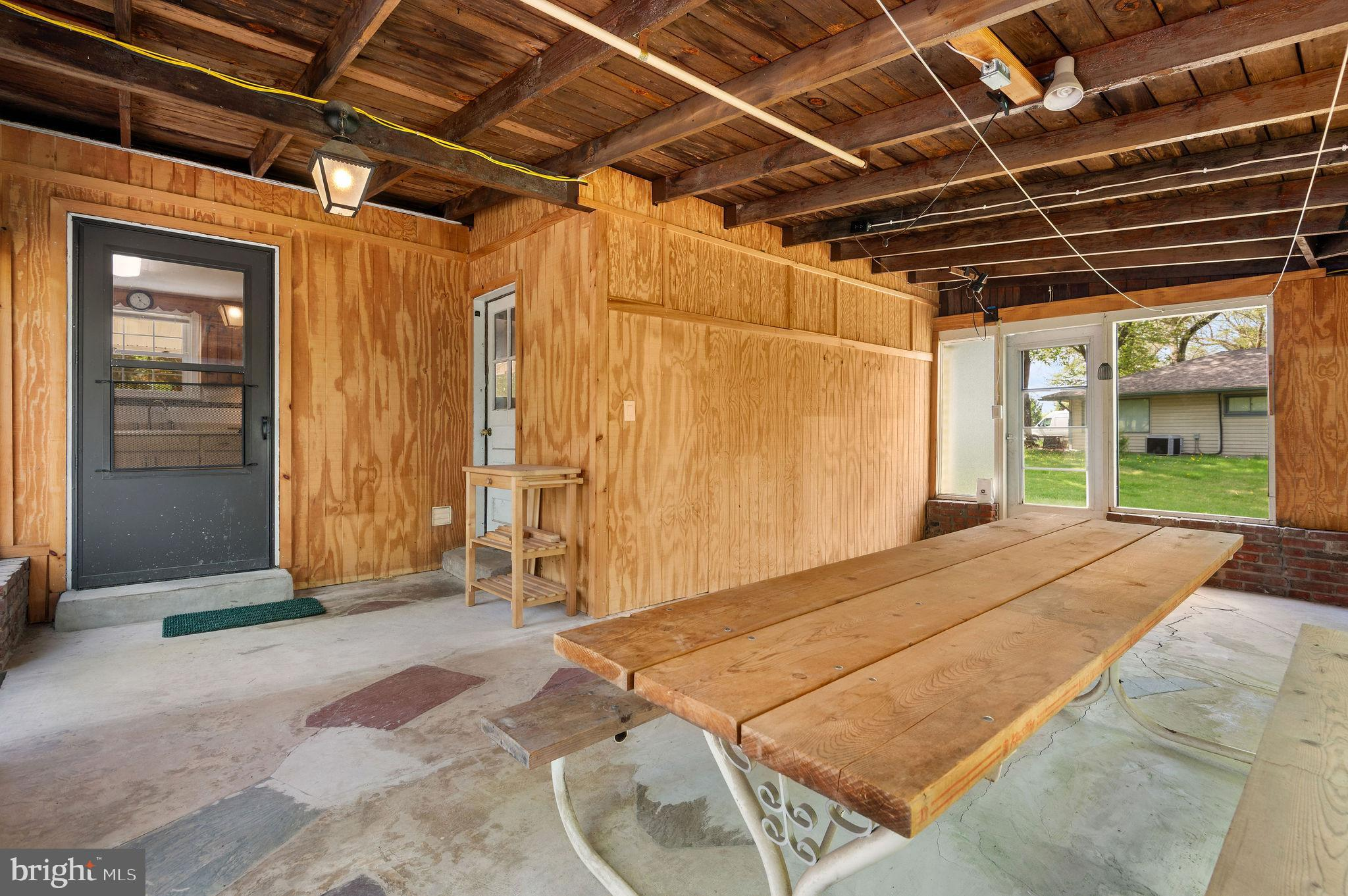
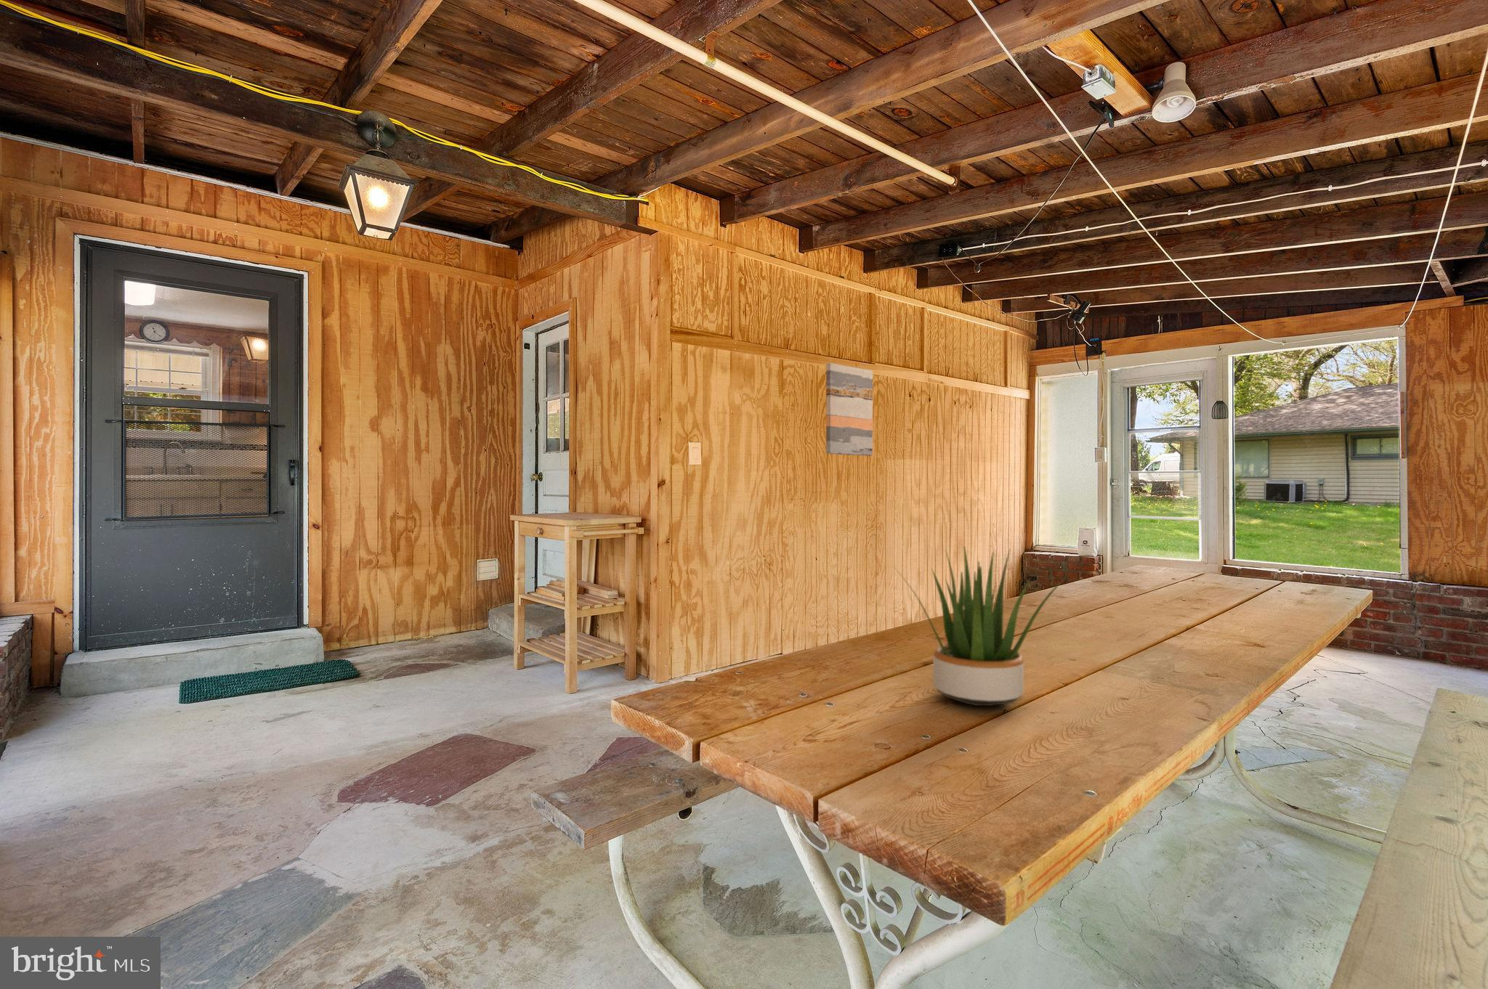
+ potted plant (977, 624)
+ wall art (849, 411)
